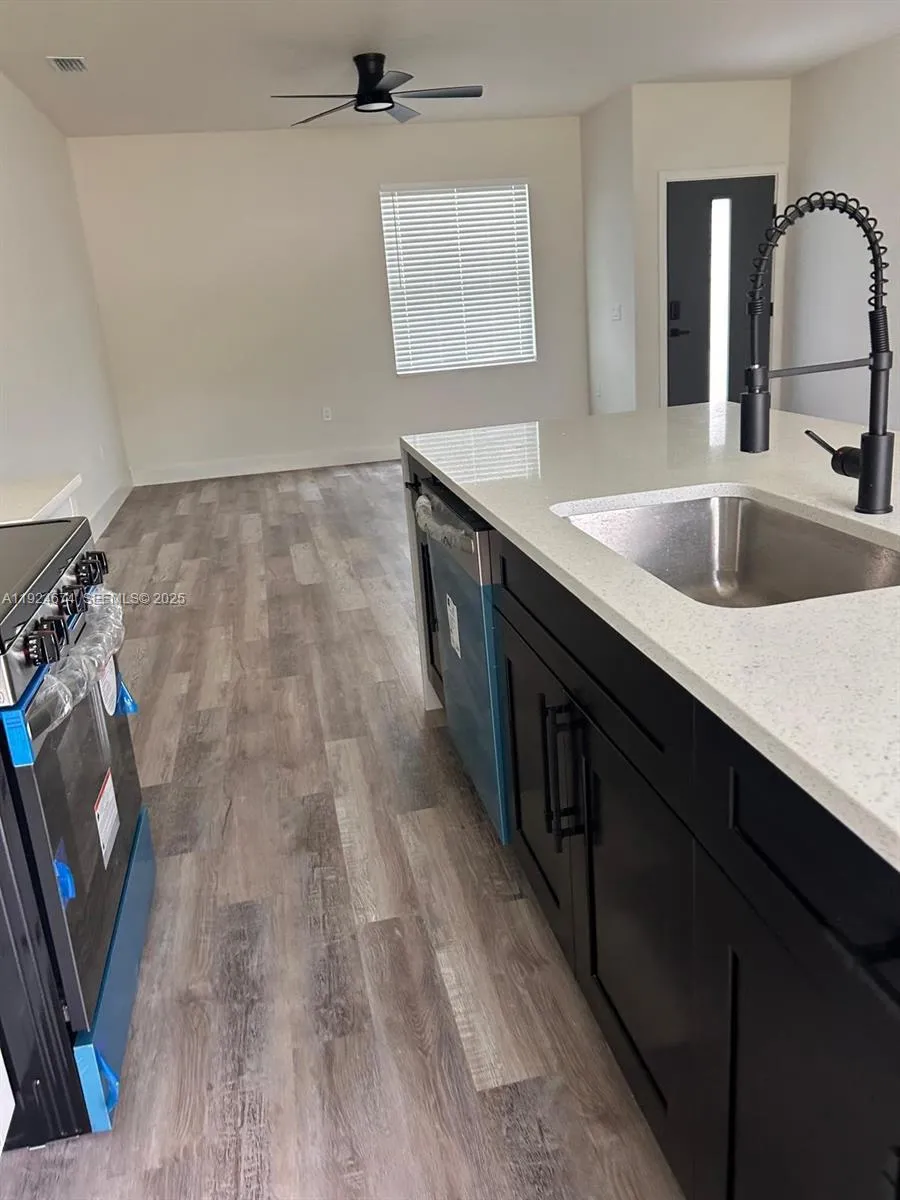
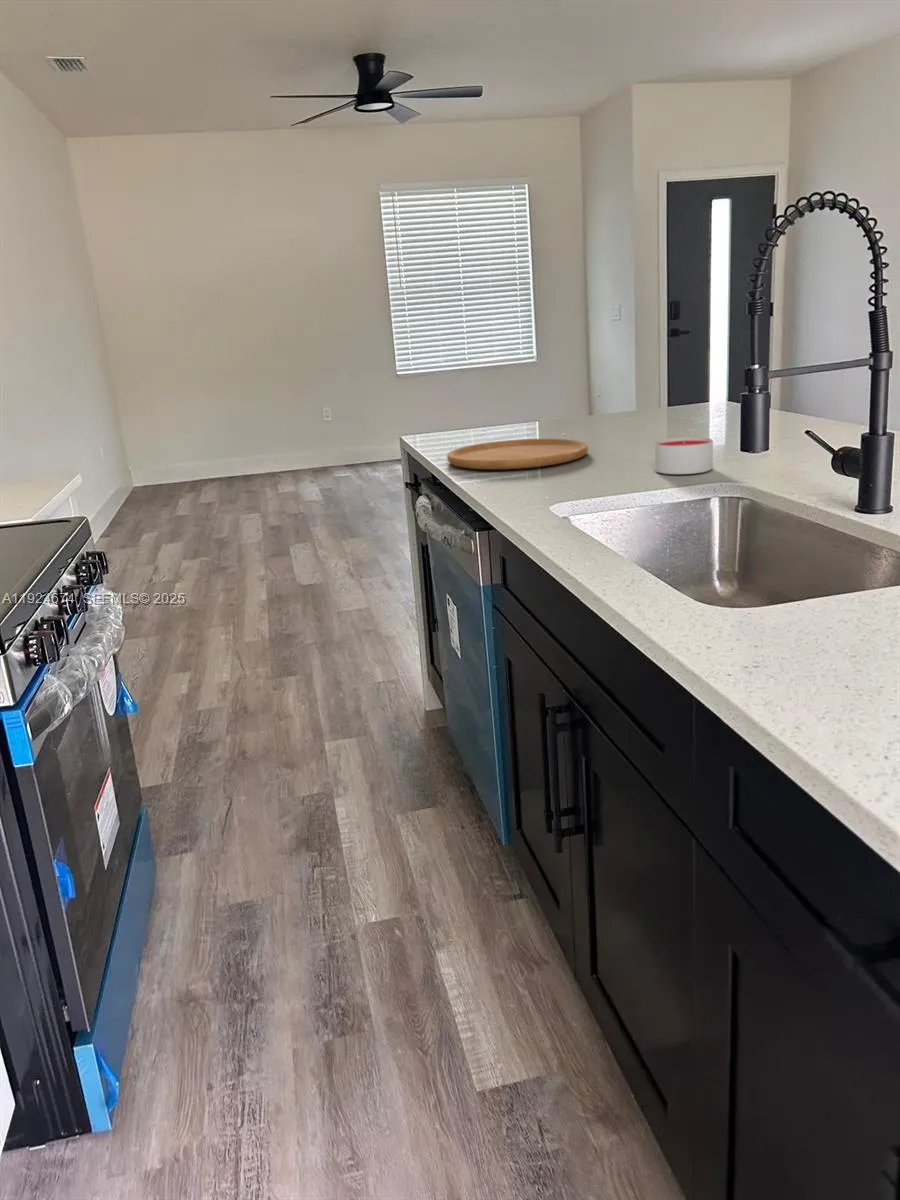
+ cutting board (517, 453)
+ candle (683, 454)
